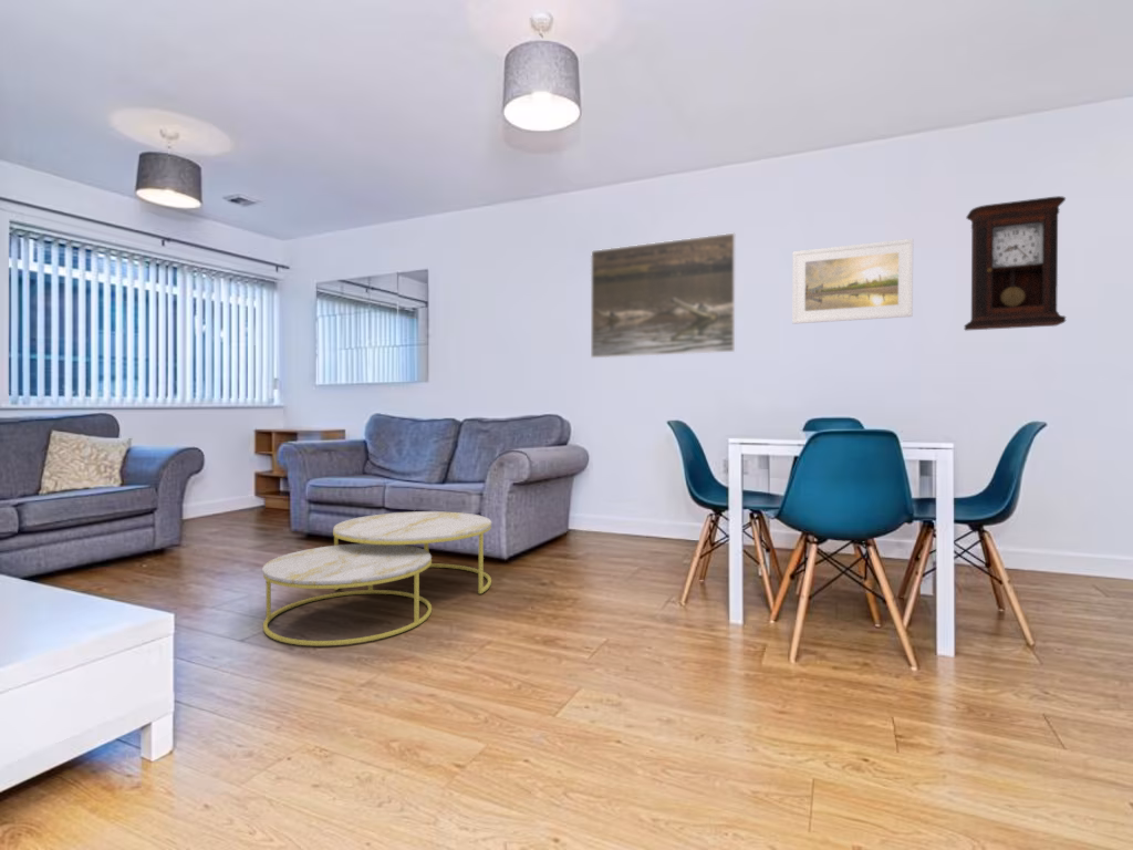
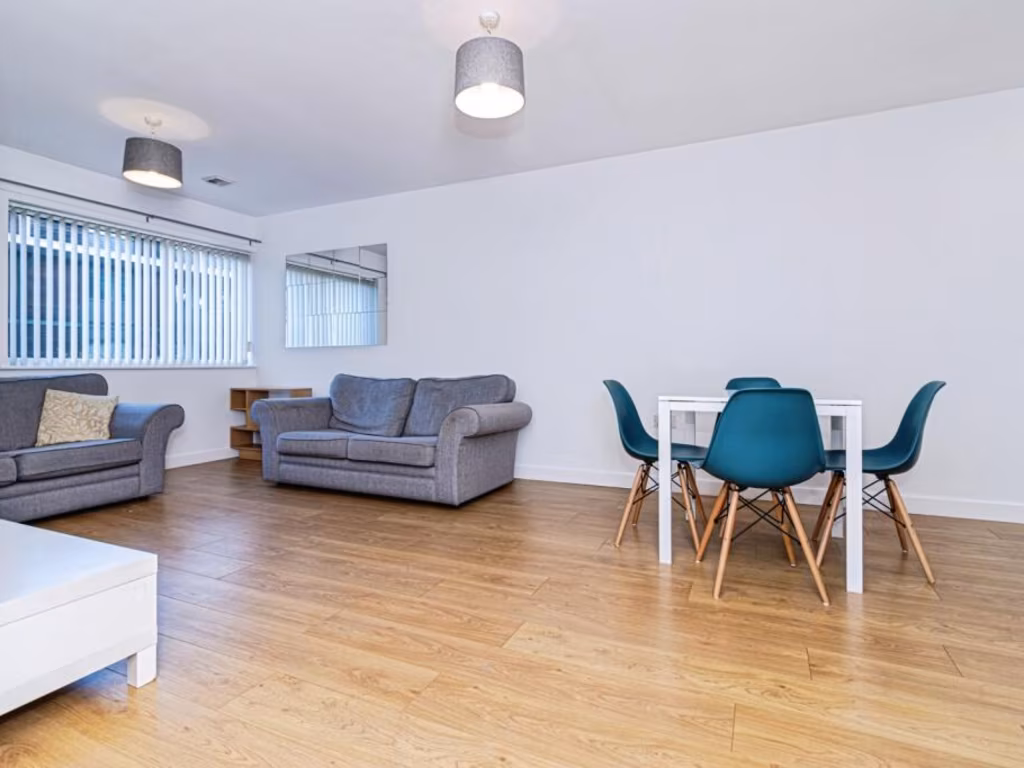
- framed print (850, 282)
- pendulum clock (1015, 266)
- coffee table (387, 564)
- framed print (659, 298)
